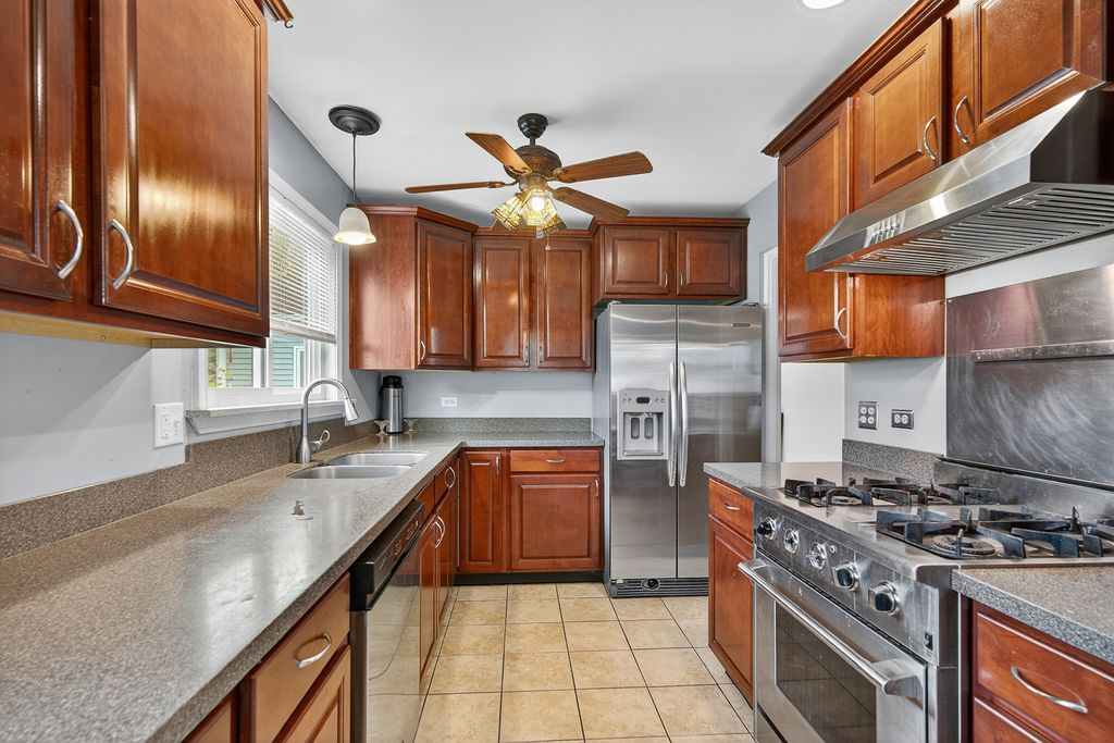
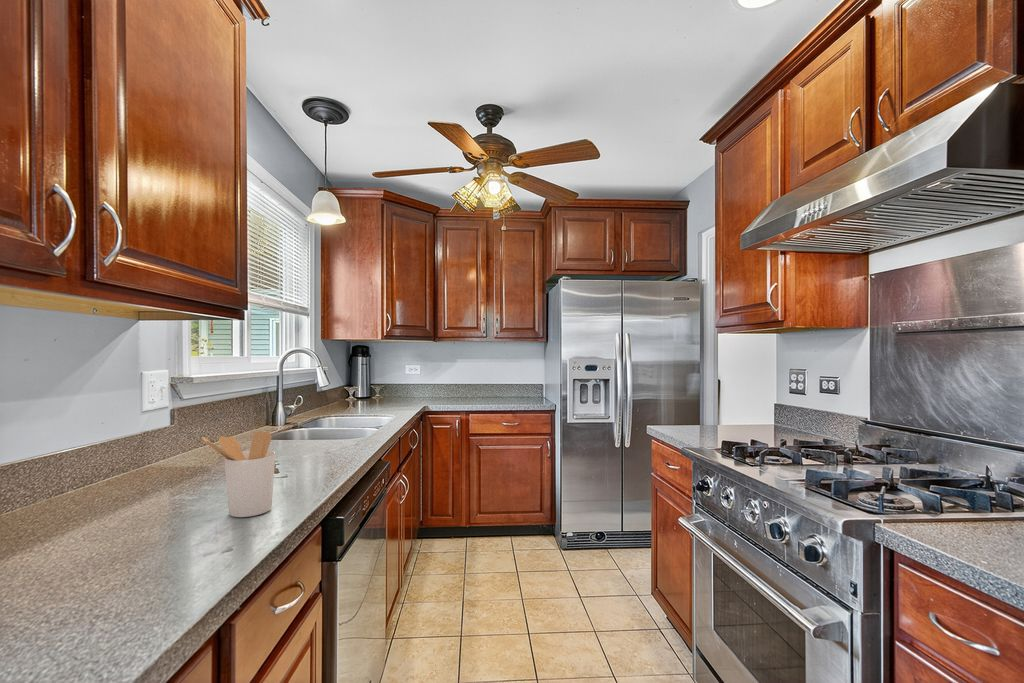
+ utensil holder (238, 471)
